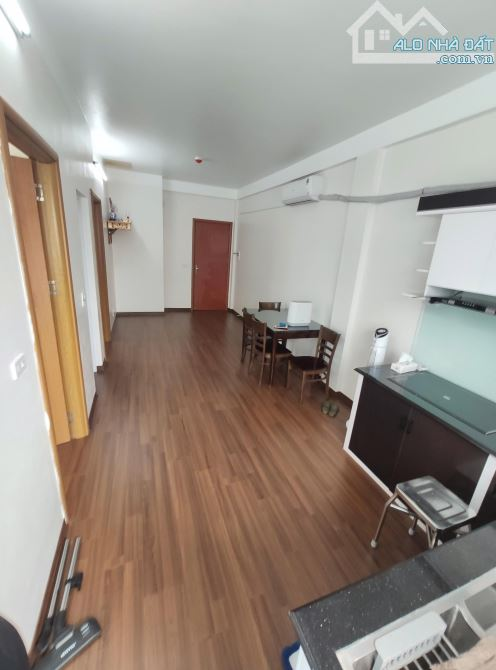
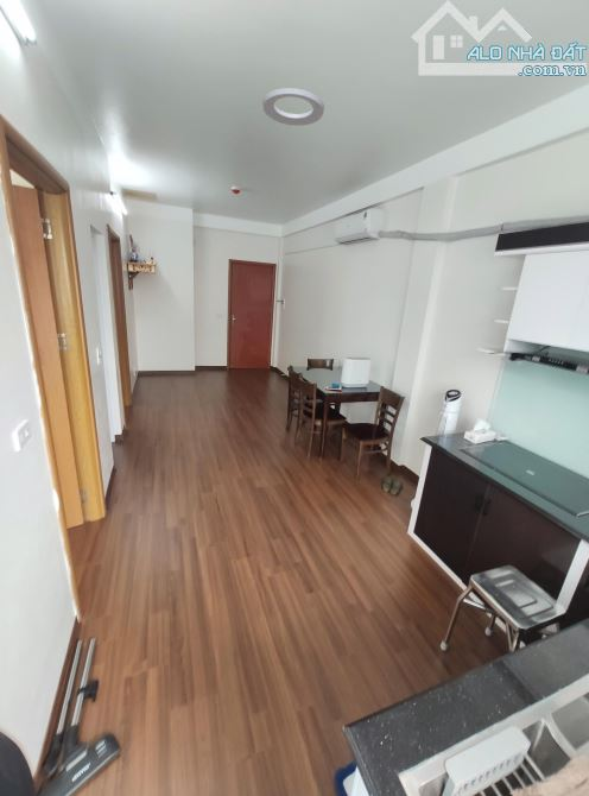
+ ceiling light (293, 114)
